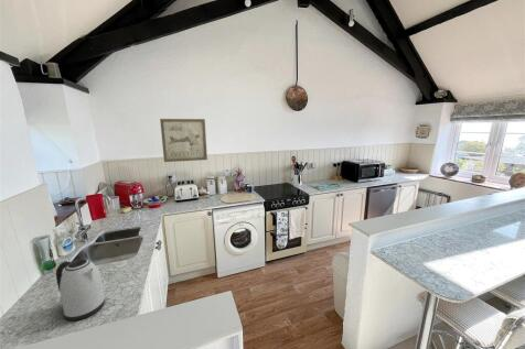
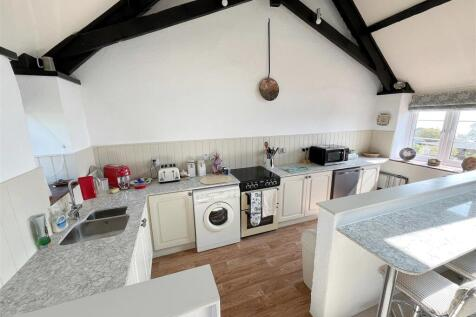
- kettle (76, 284)
- wall art (184, 140)
